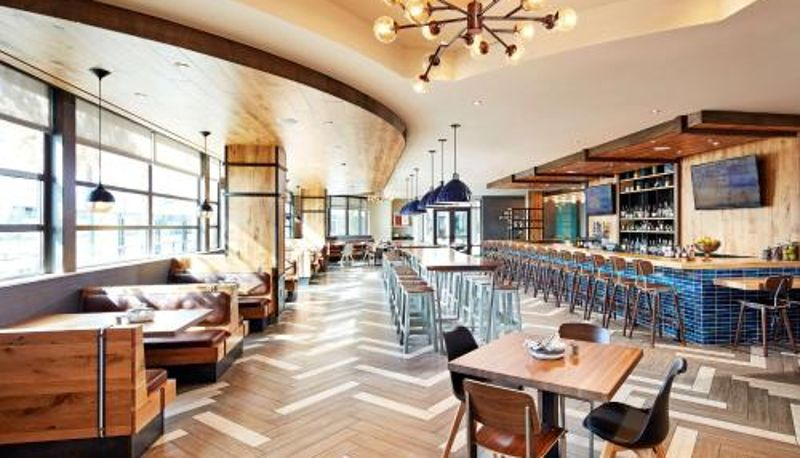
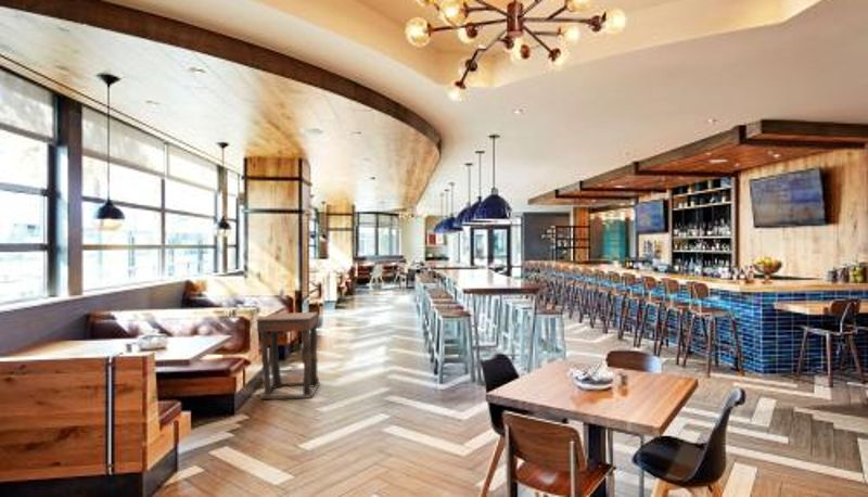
+ side table (301, 352)
